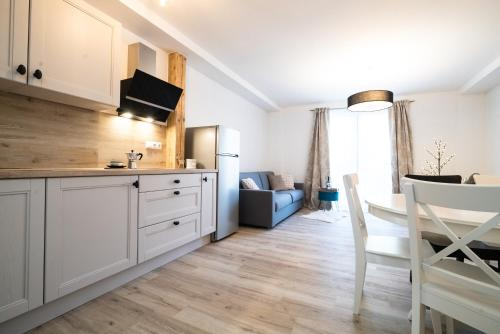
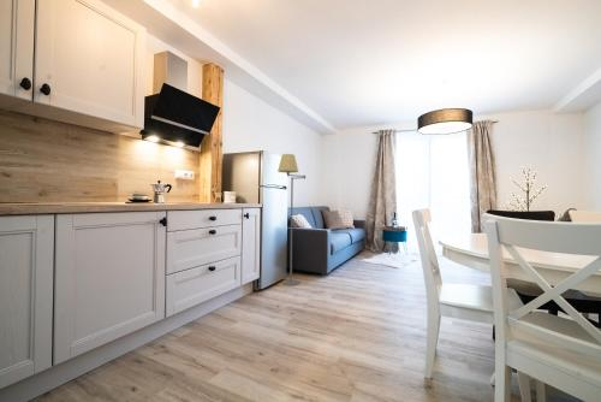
+ floor lamp (291, 220)
